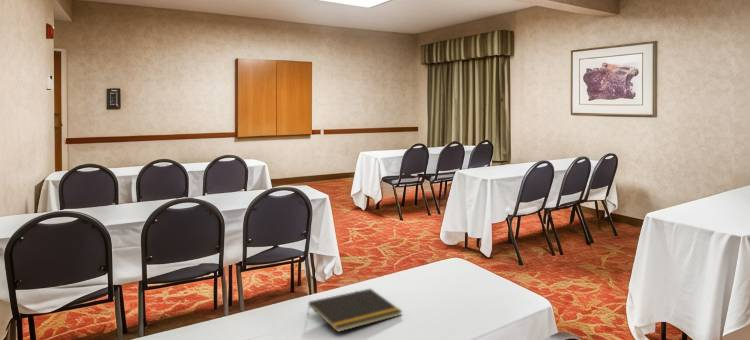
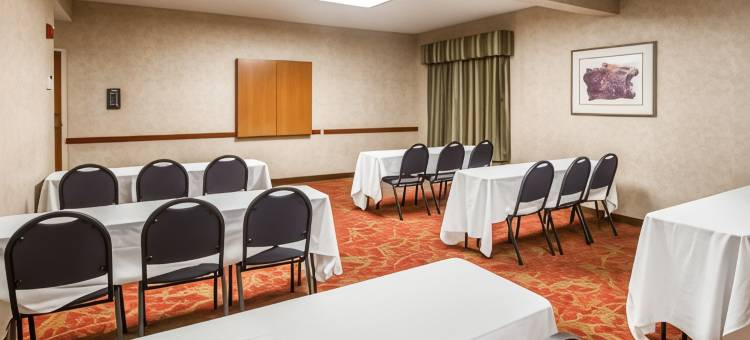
- notepad (355, 308)
